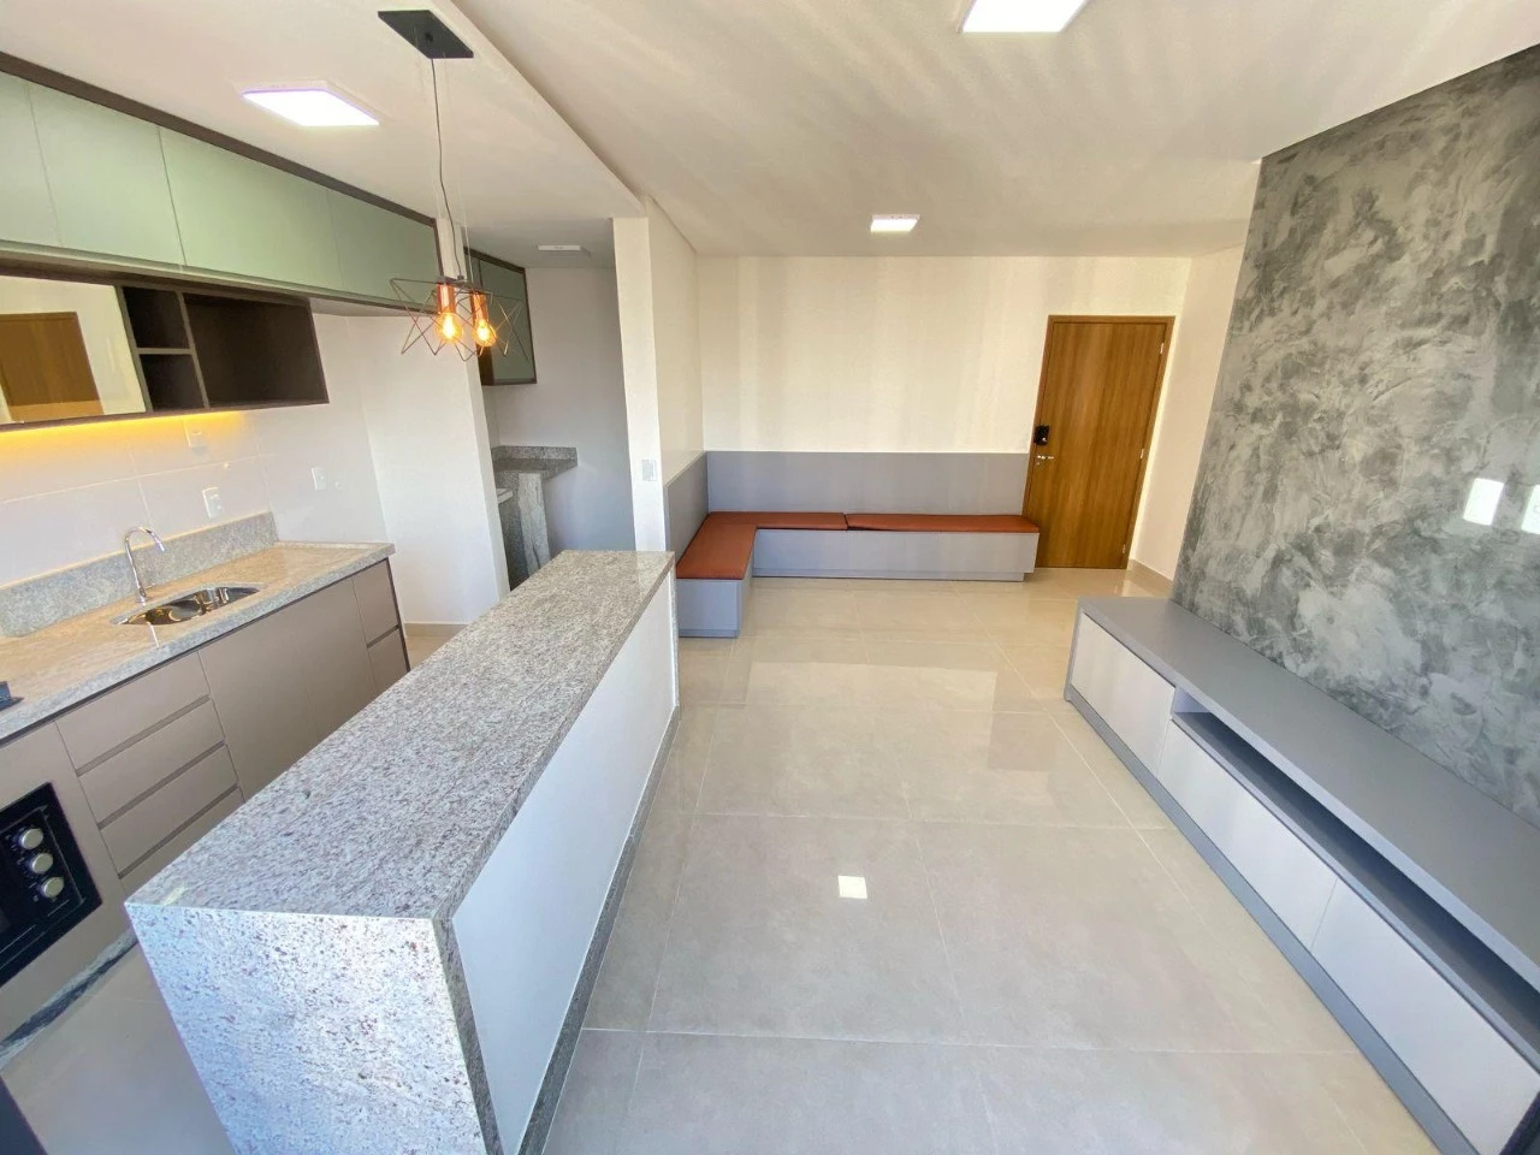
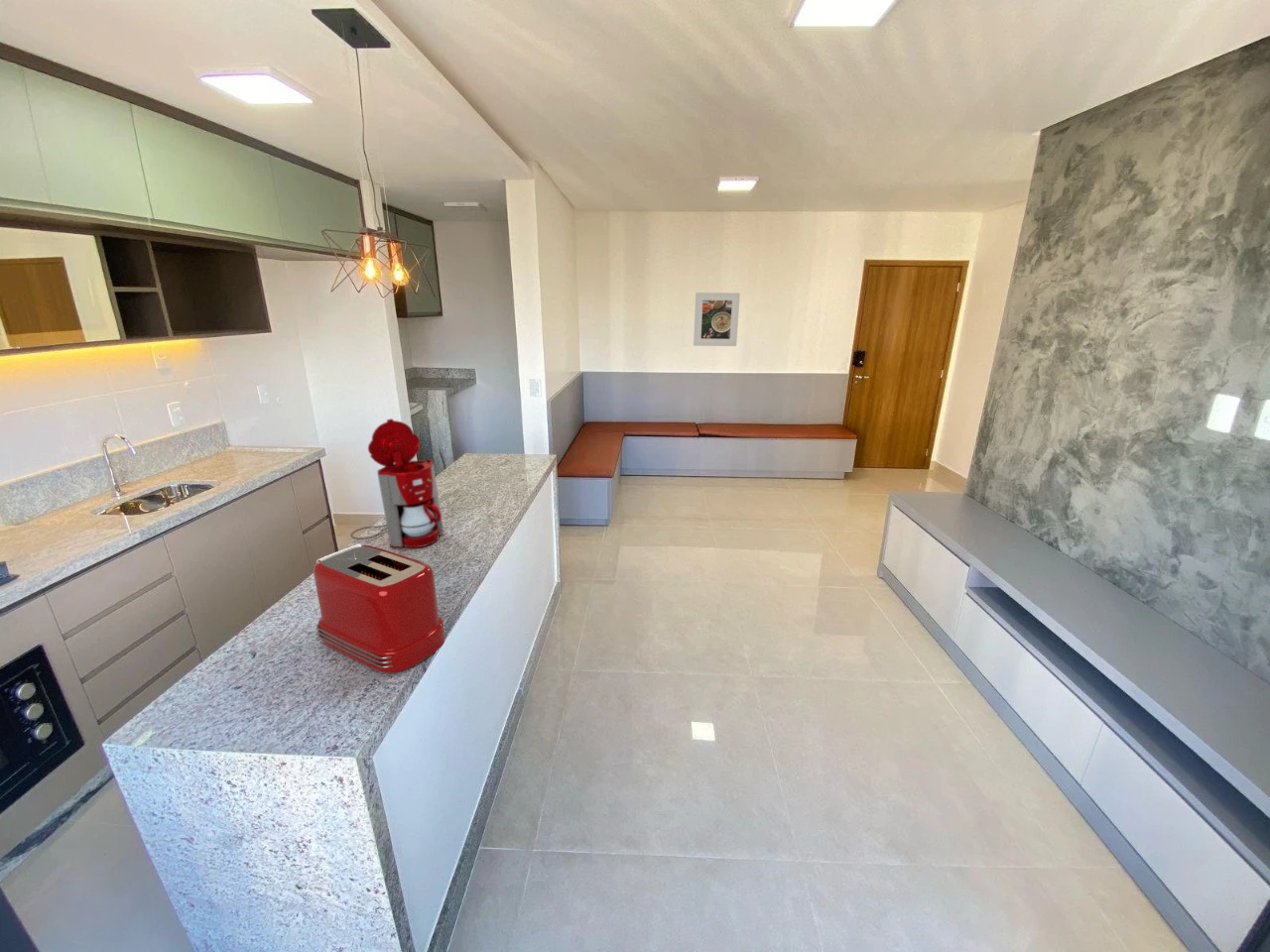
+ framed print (715, 319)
+ coffee maker (389, 478)
+ toaster (377, 602)
